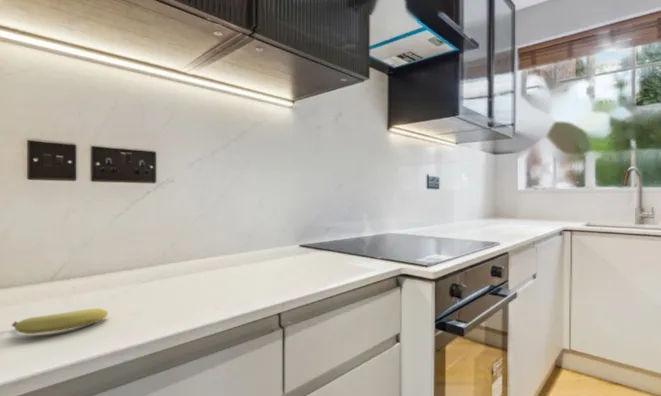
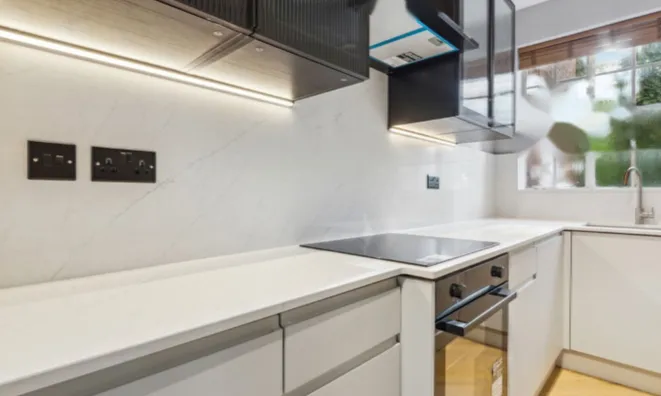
- fruit (57, 319)
